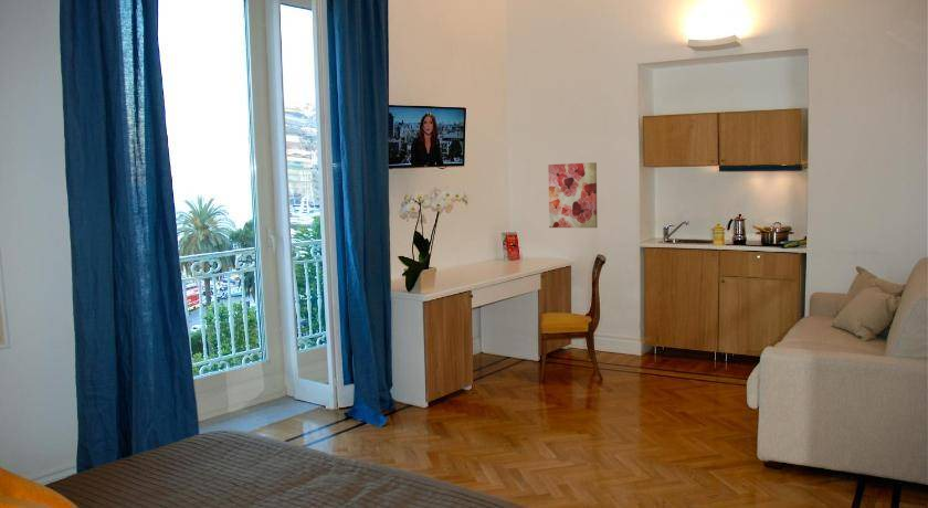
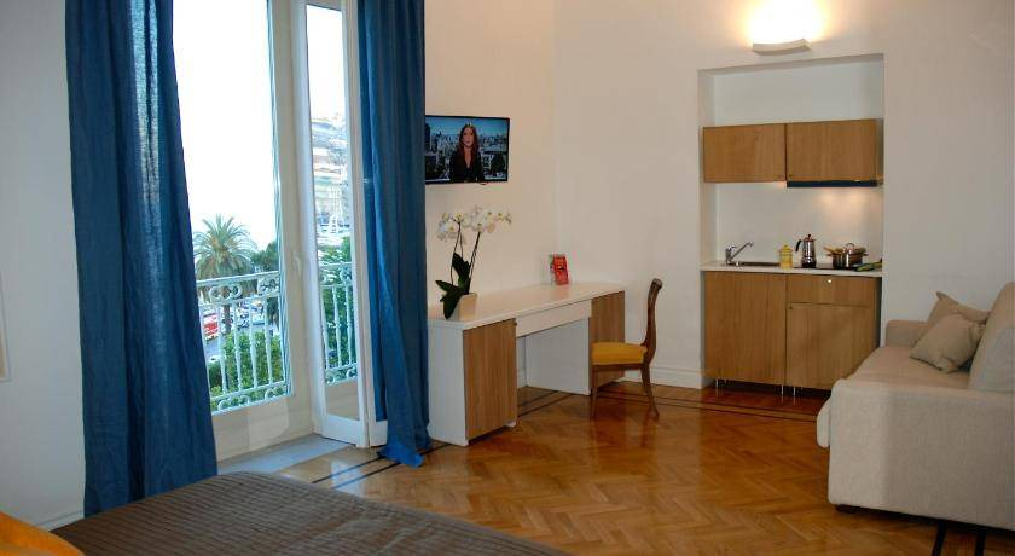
- wall art (572, 195)
